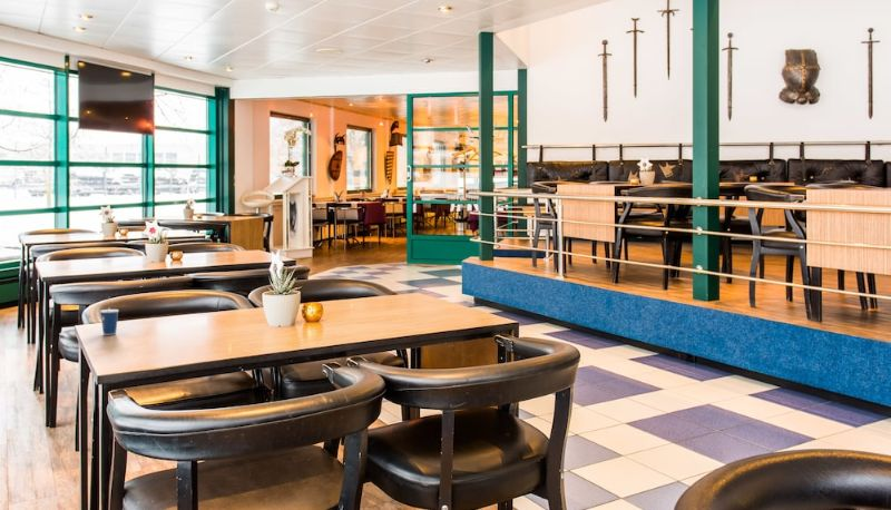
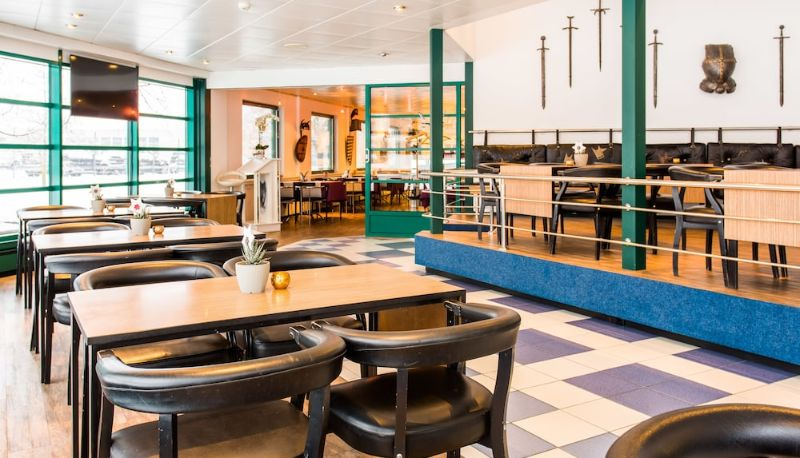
- cup (109, 315)
